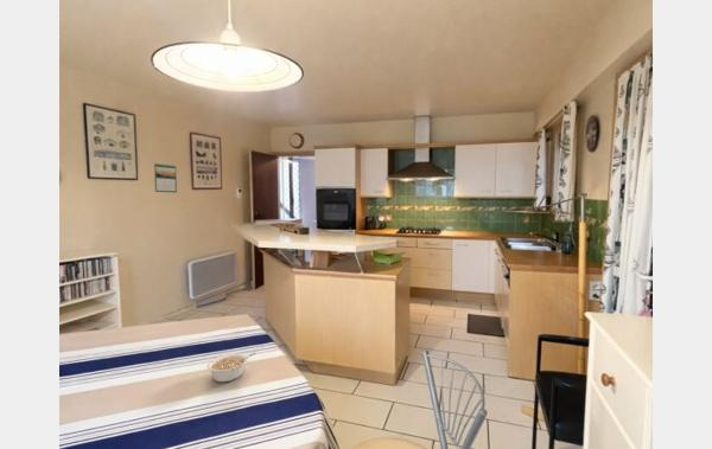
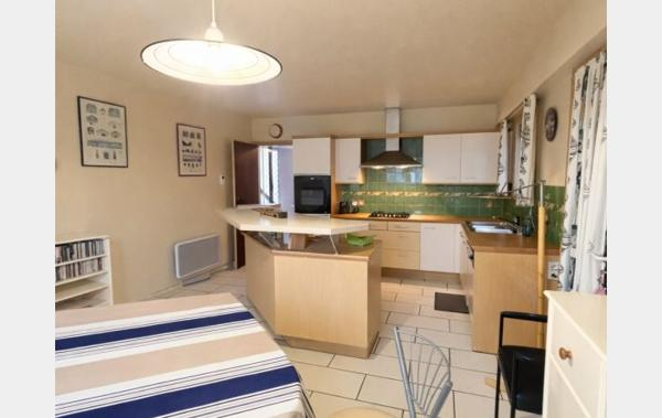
- calendar (165, 178)
- legume (229, 366)
